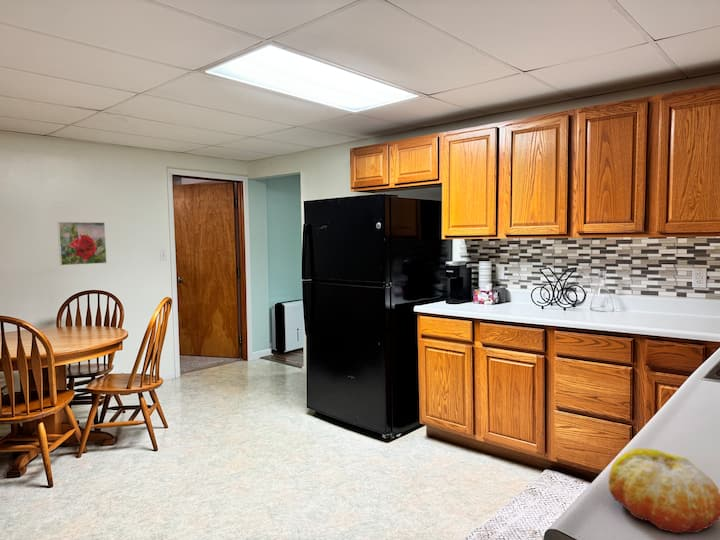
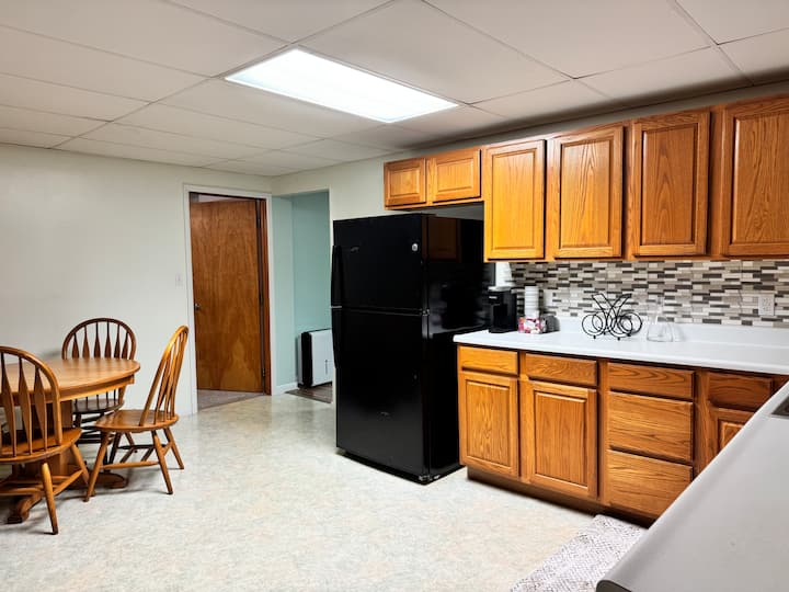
- fruit (663, 485)
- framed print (82, 243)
